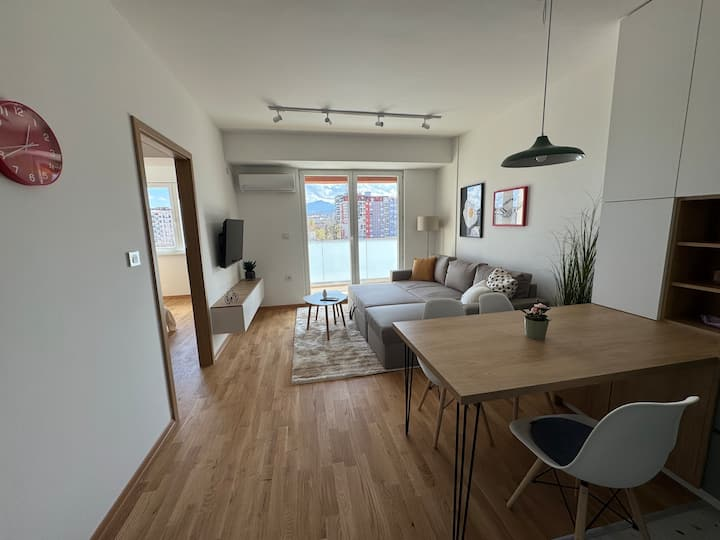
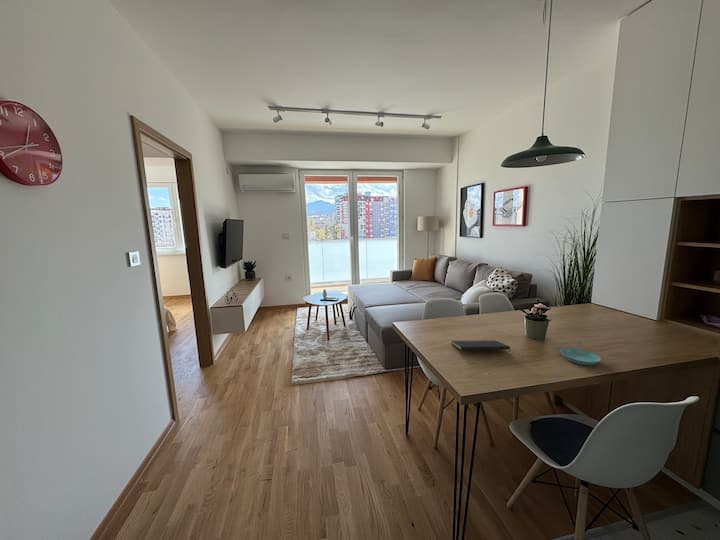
+ notepad (478, 344)
+ saucer (579, 357)
